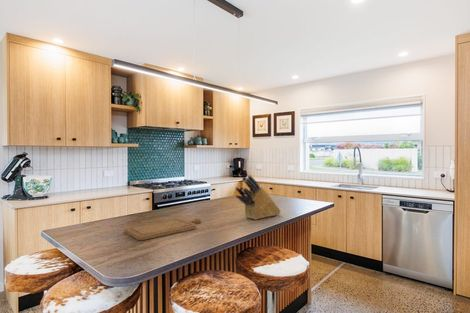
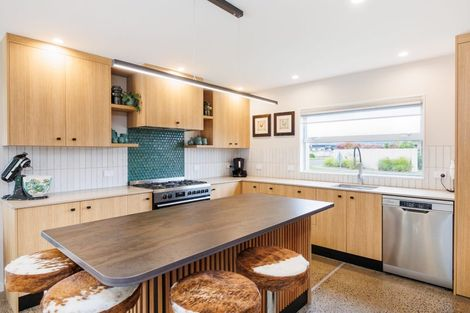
- chopping board (168, 226)
- knife block (258, 195)
